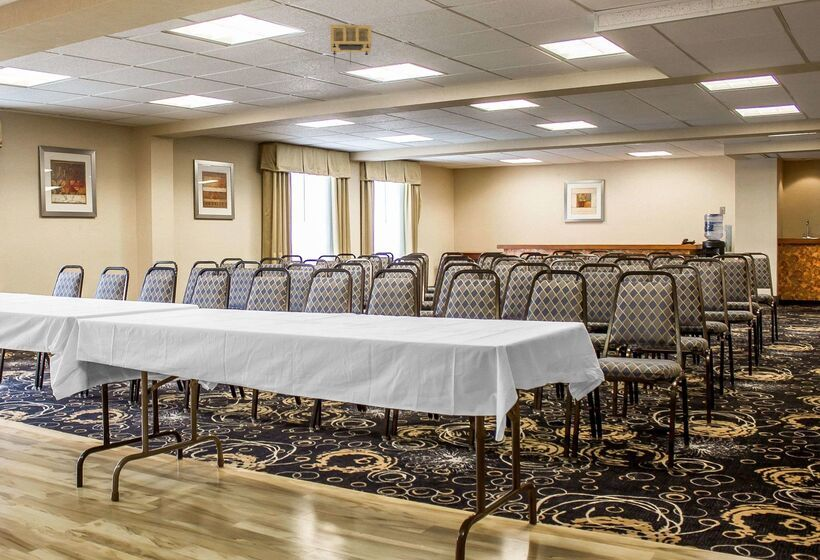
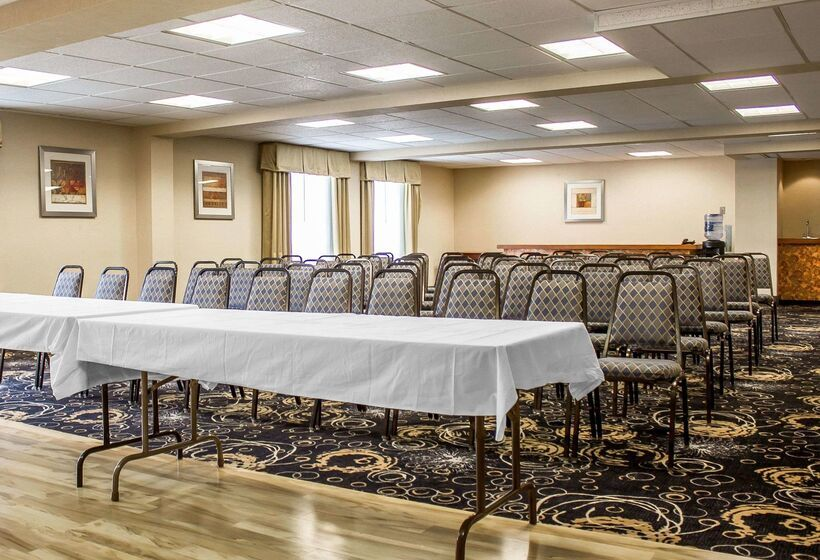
- projector (350, 43)
